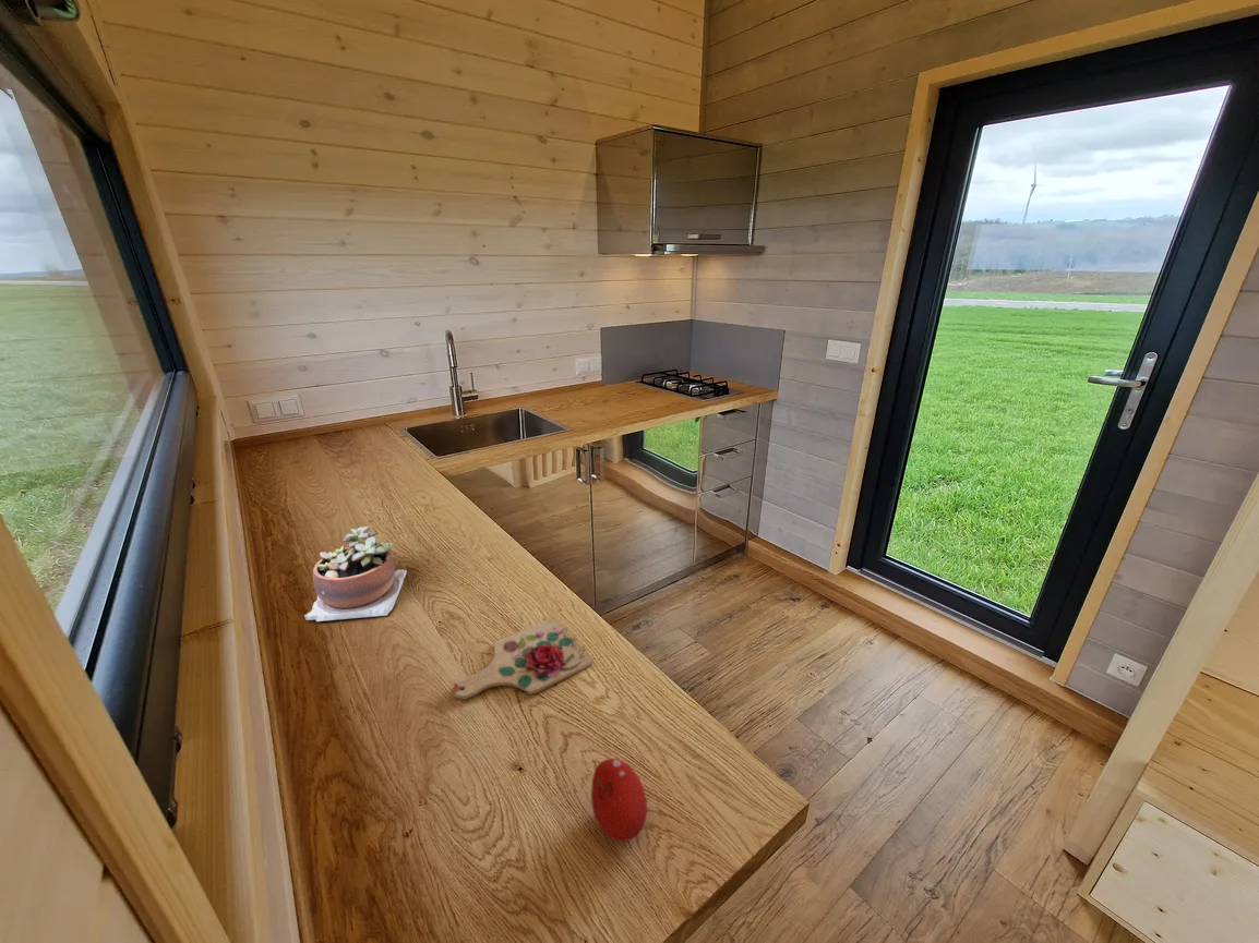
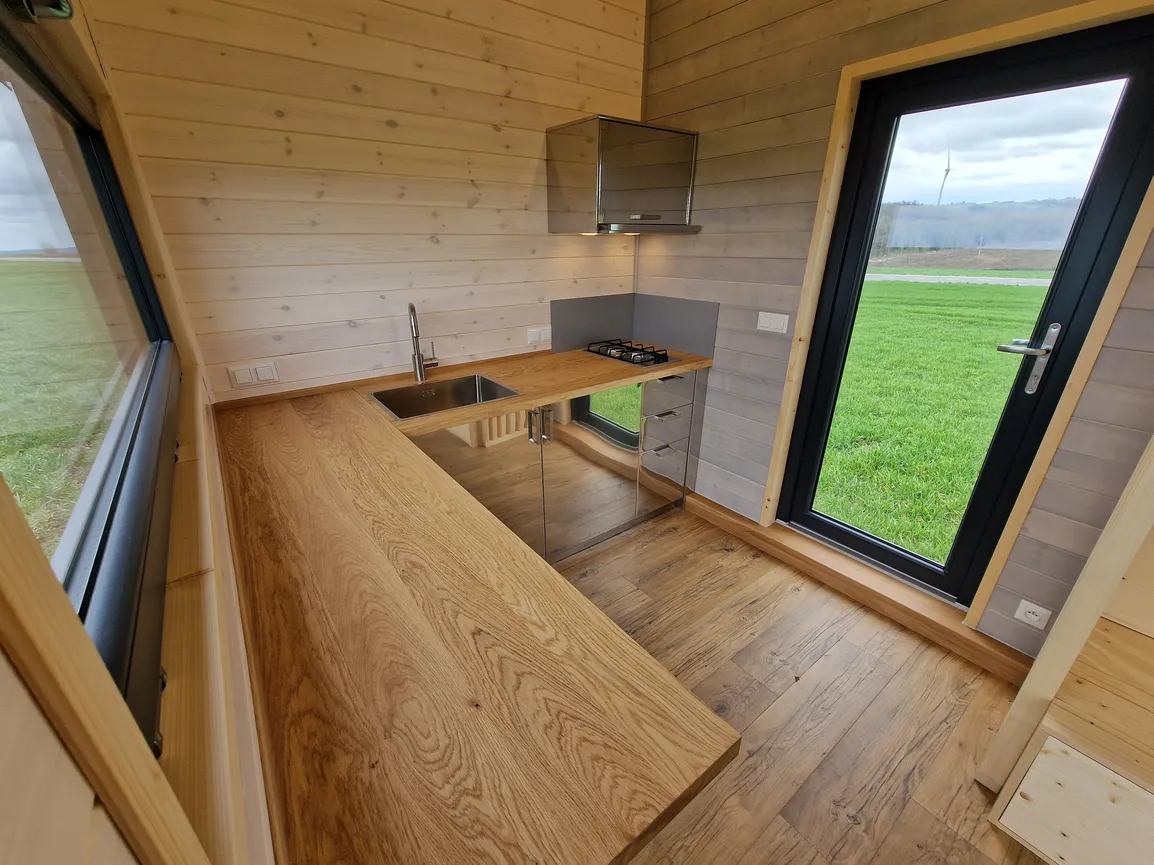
- cutting board (517, 660)
- succulent plant (353, 567)
- fruit (617, 799)
